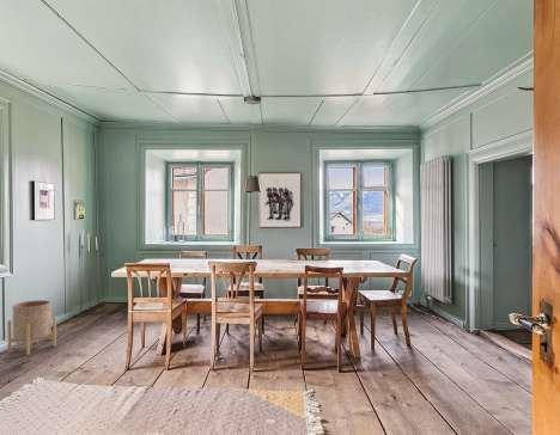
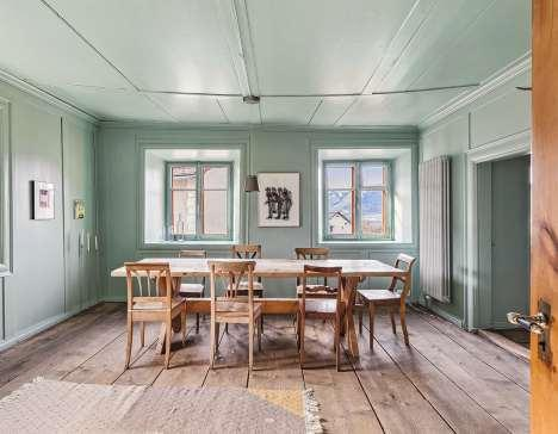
- planter (32, 325)
